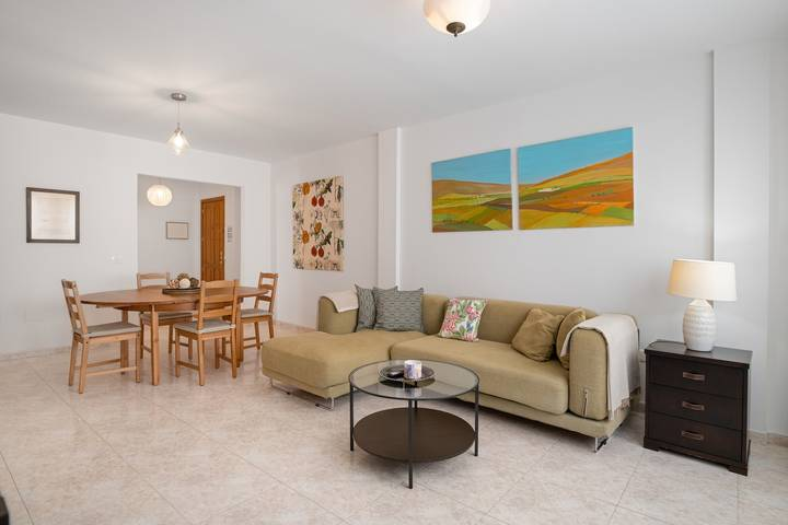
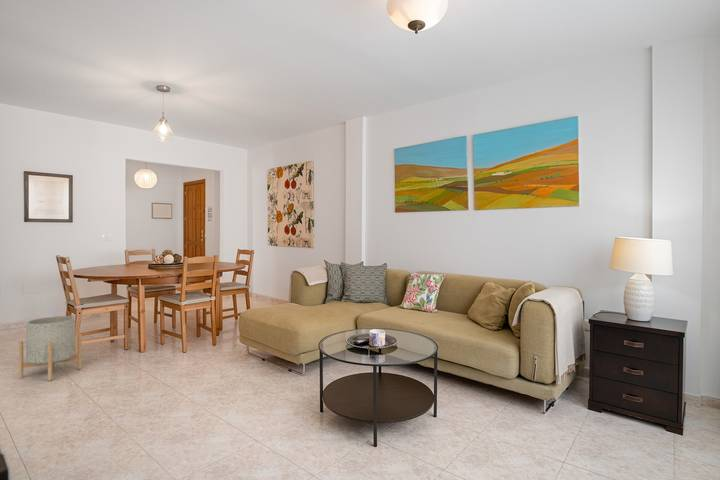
+ planter (51, 346)
